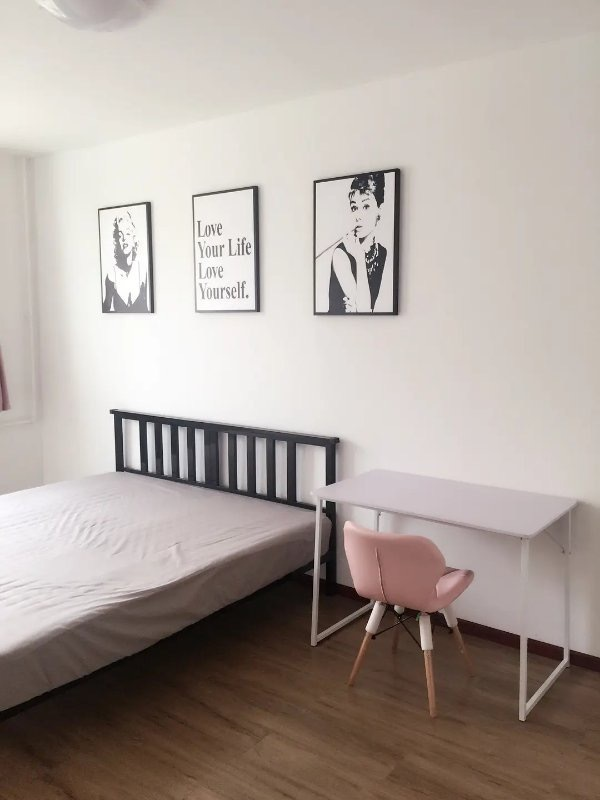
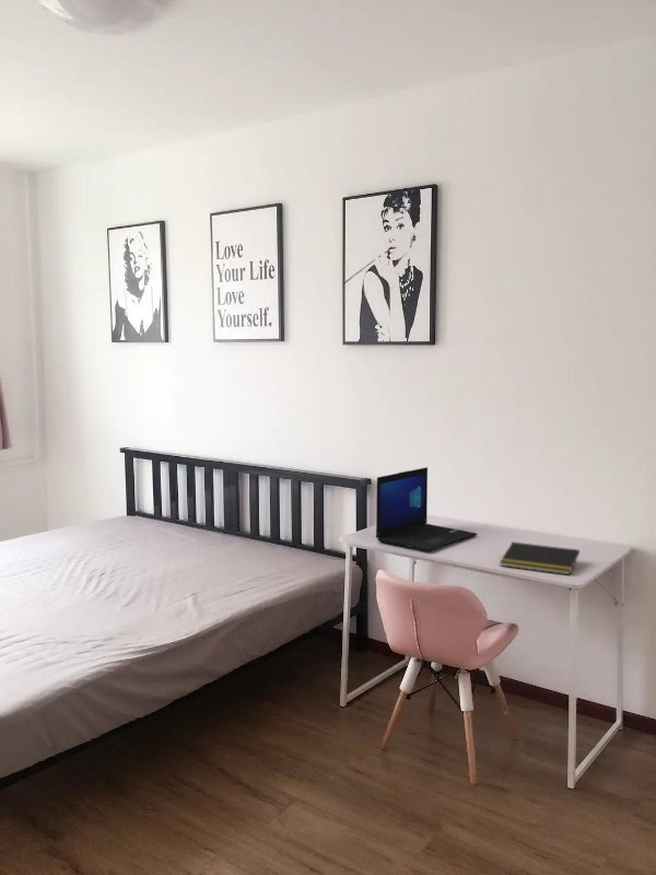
+ notepad (539, 557)
+ laptop (426, 506)
